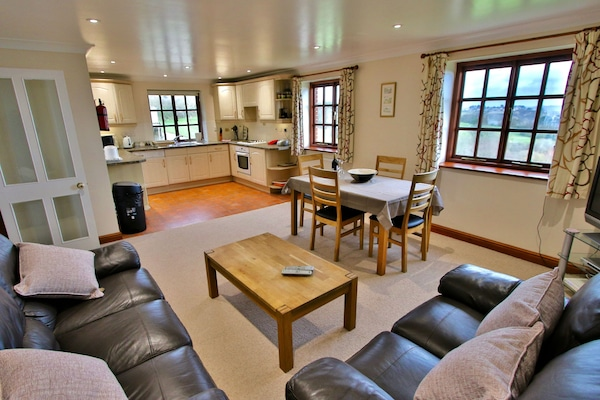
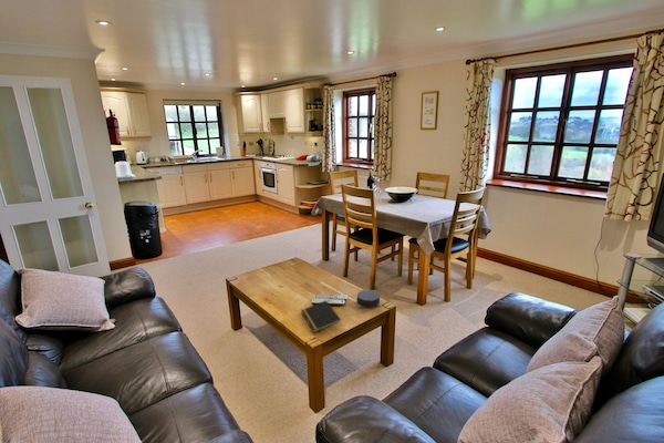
+ candle (367, 298)
+ notepad (320, 315)
